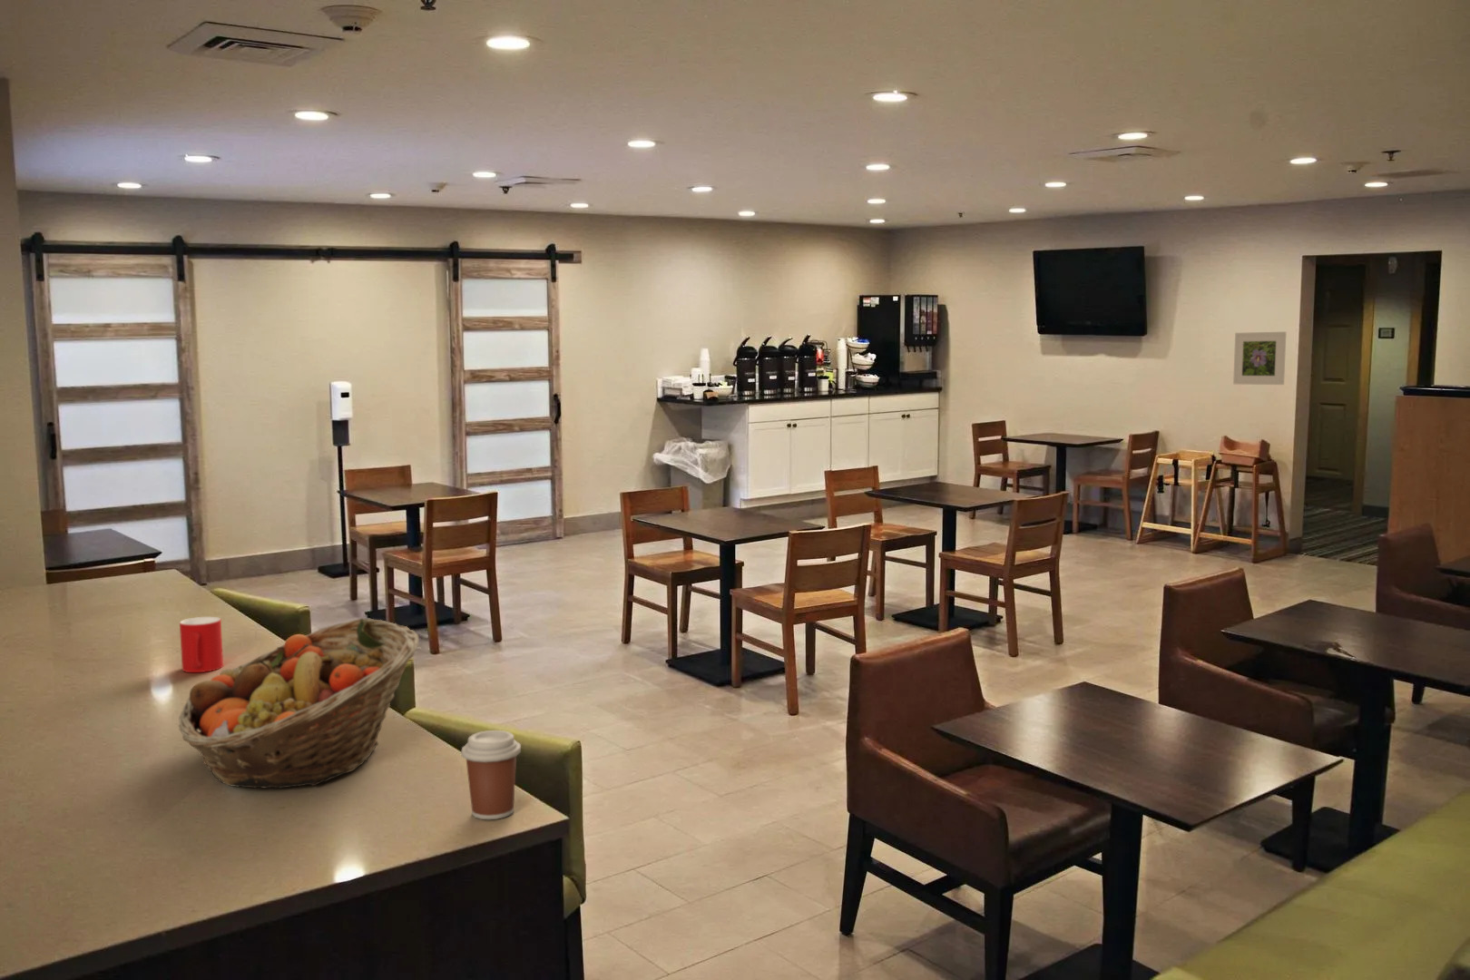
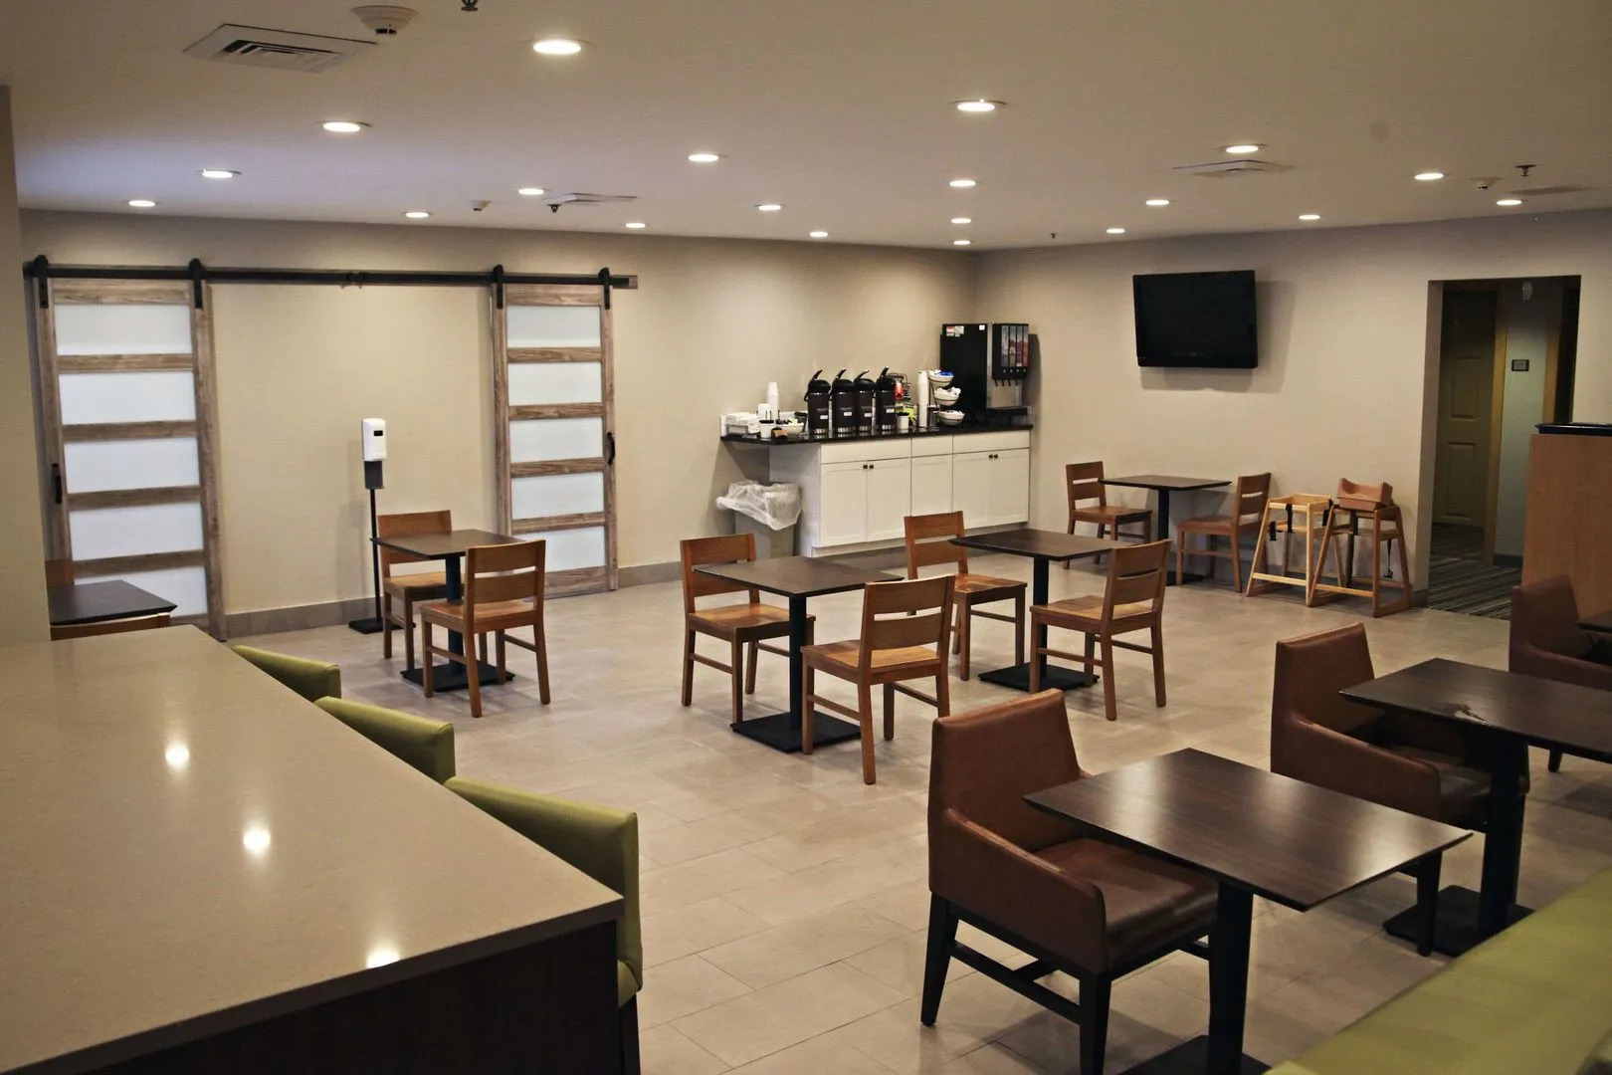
- cup (200, 646)
- fruit basket (301, 697)
- coffee cup (492, 774)
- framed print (1259, 359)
